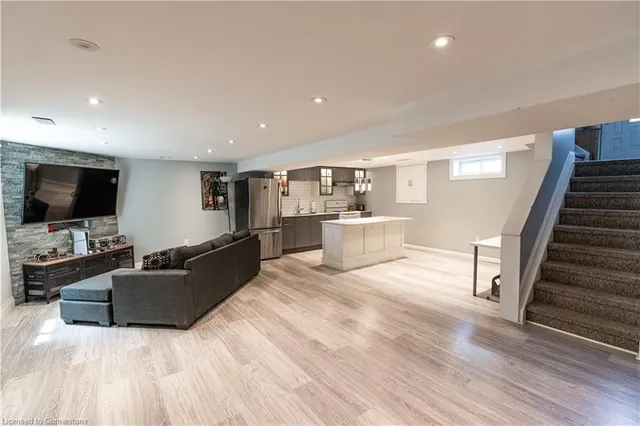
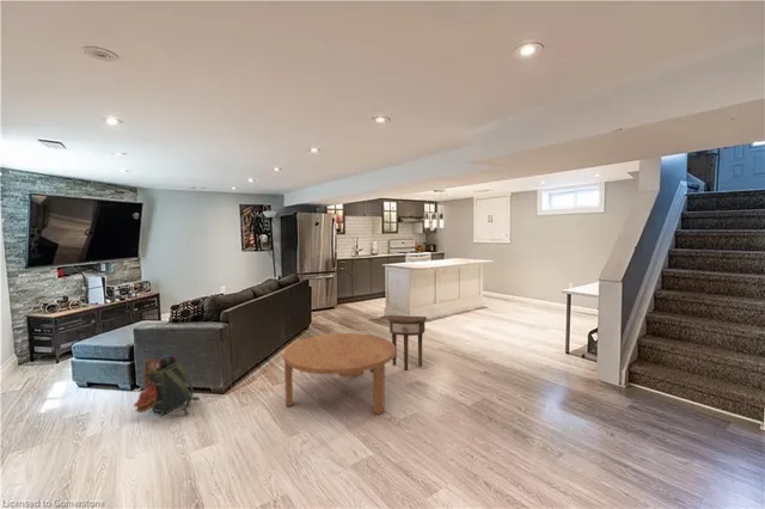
+ backpack (164, 382)
+ coffee table (341, 372)
+ side table (406, 342)
